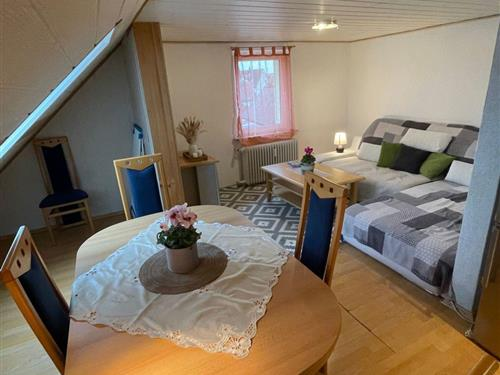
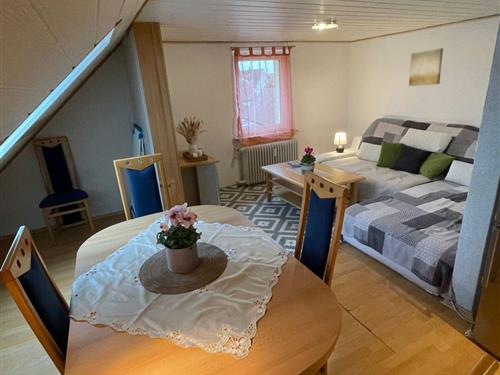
+ wall art (424, 68)
